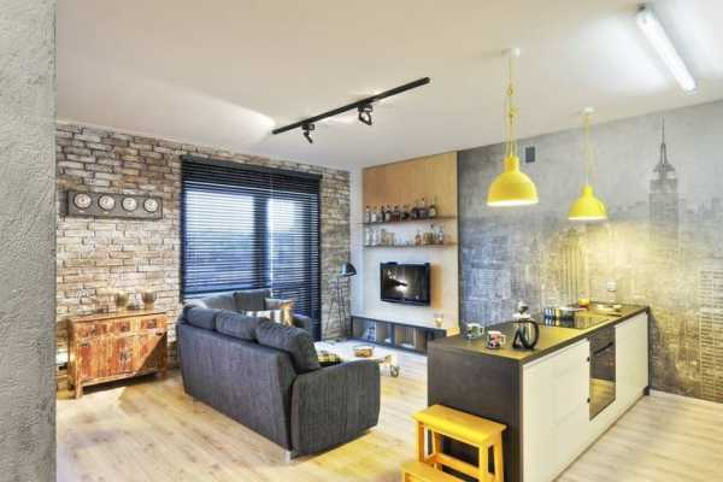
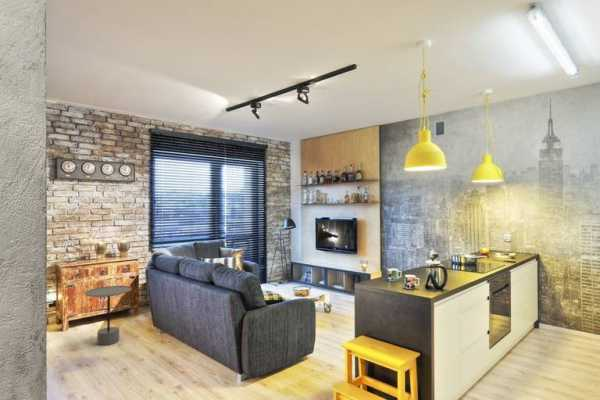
+ side table (108, 315)
